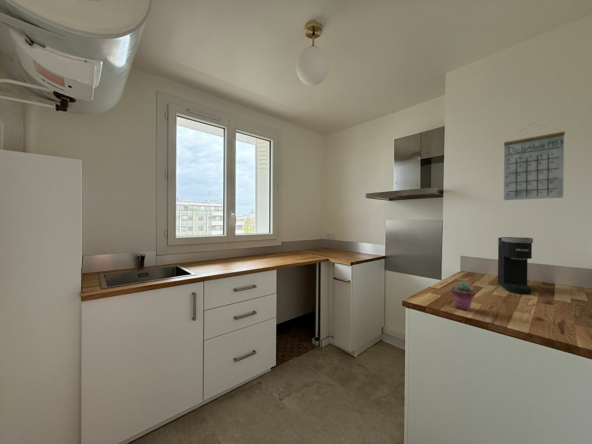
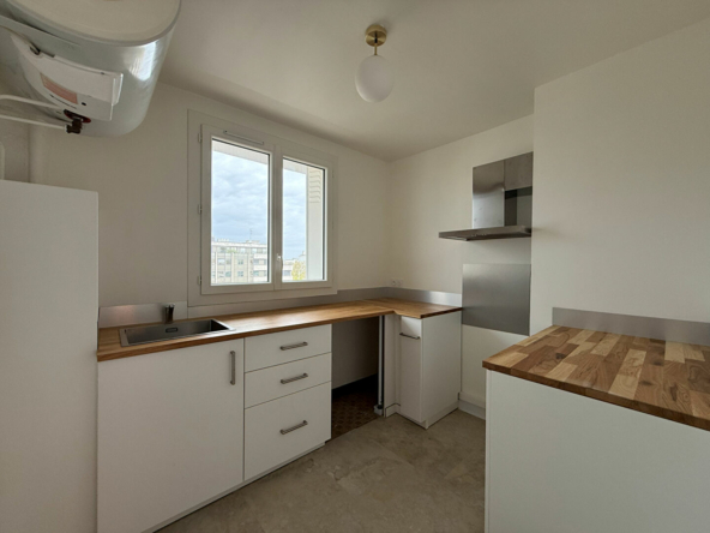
- potted succulent (462, 294)
- coffee maker (513, 262)
- calendar (532, 160)
